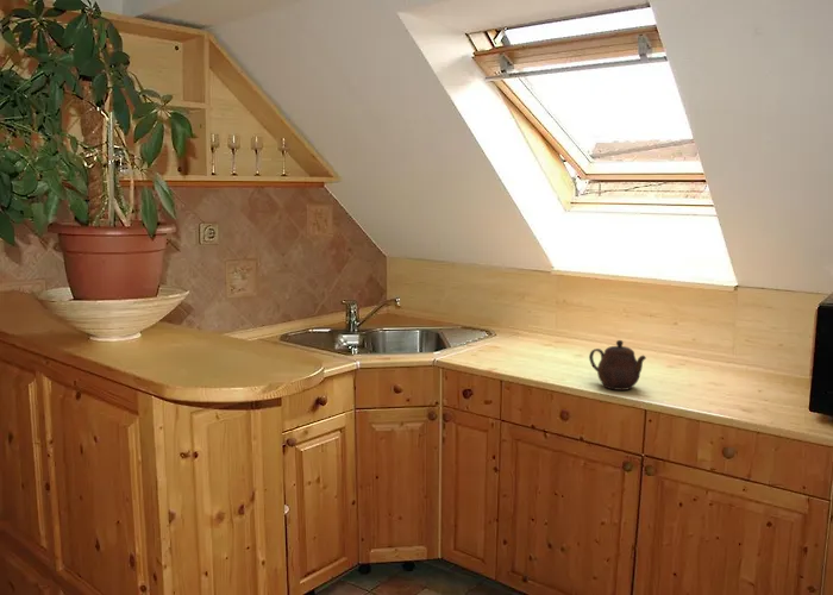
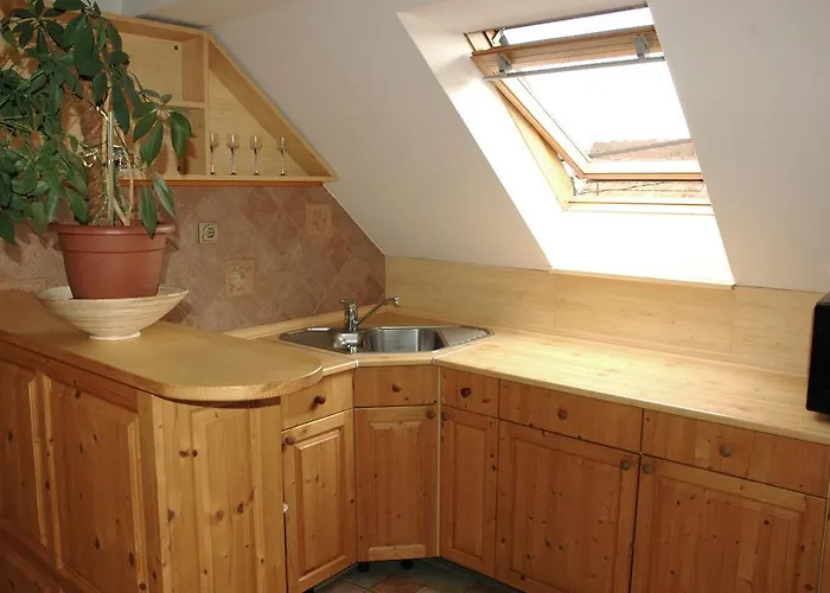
- teapot (616, 363)
